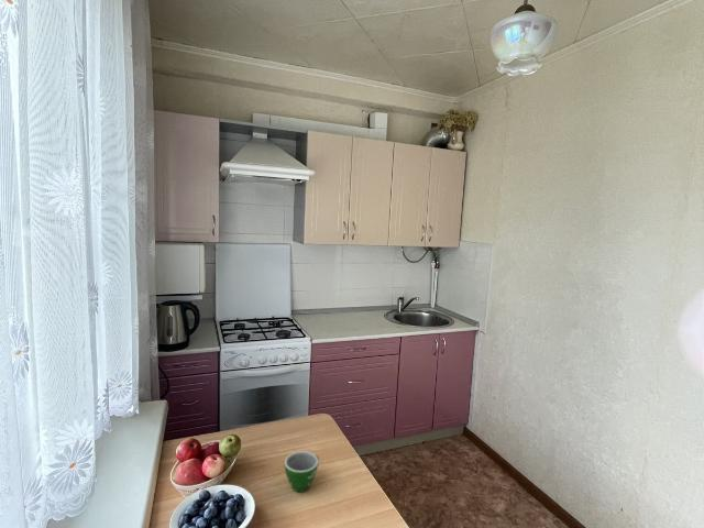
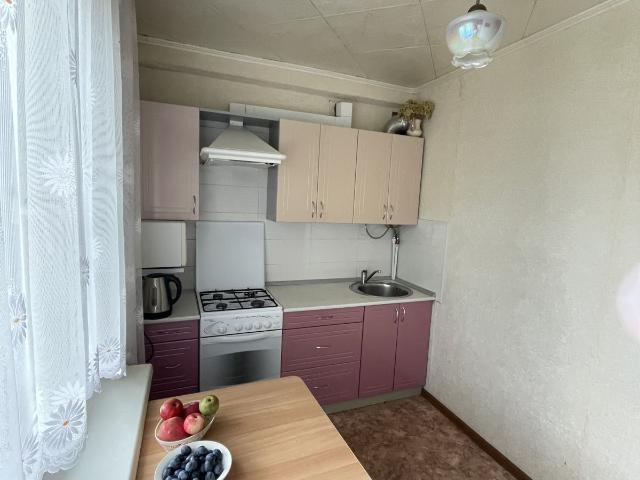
- teacup (302, 471)
